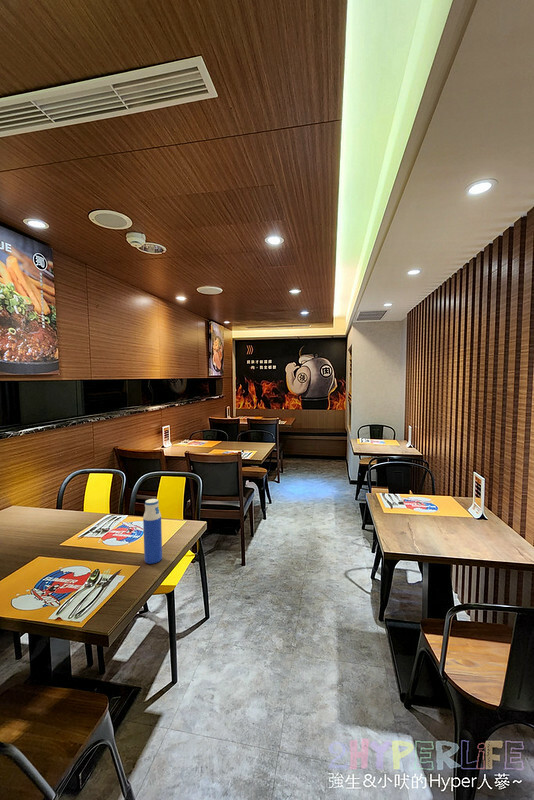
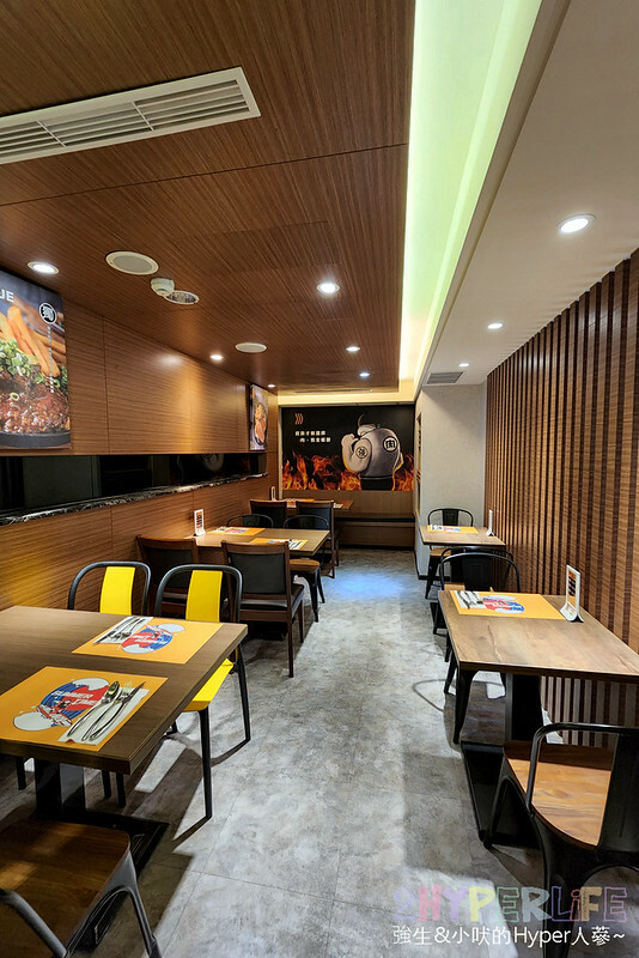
- water bottle (152, 530)
